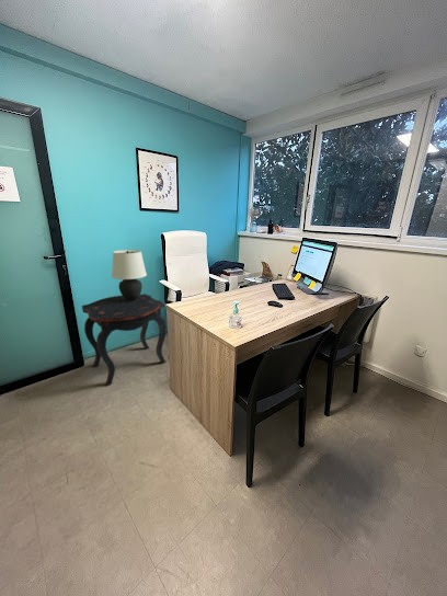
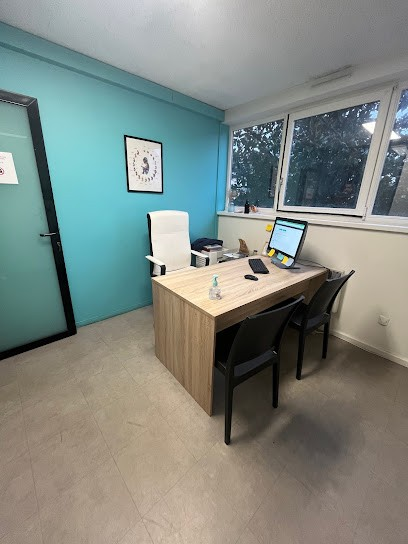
- table lamp (129, 275)
- side table (127, 330)
